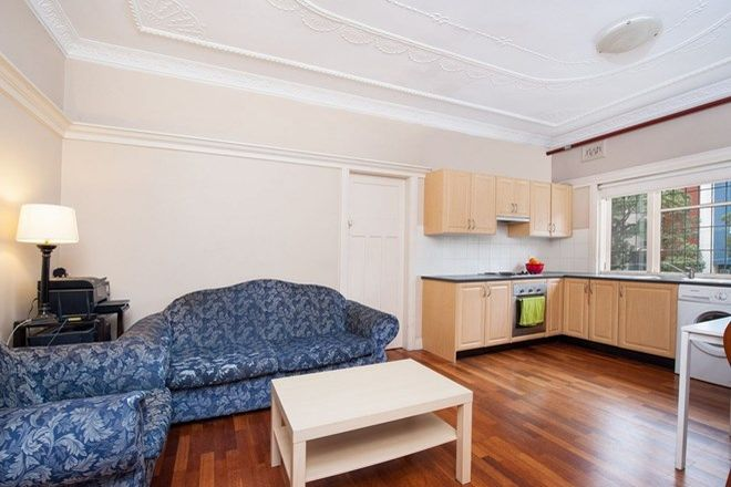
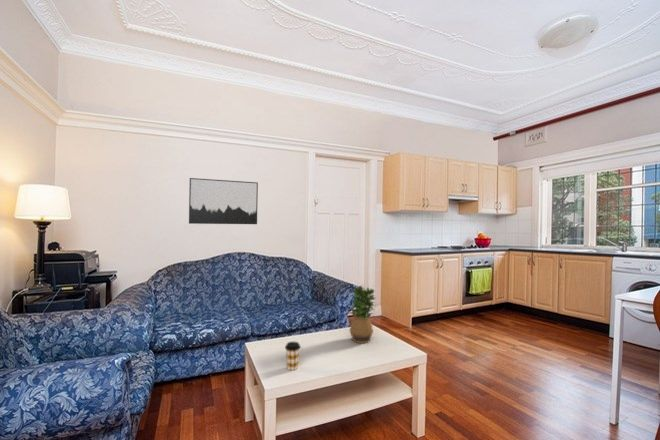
+ wall art (224, 202)
+ coffee cup (292, 356)
+ potted plant (364, 312)
